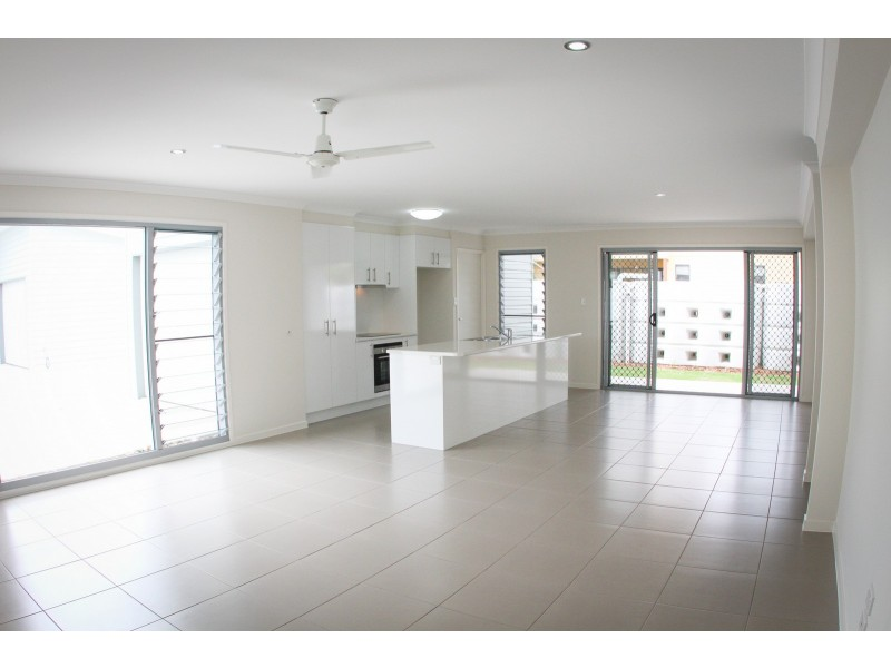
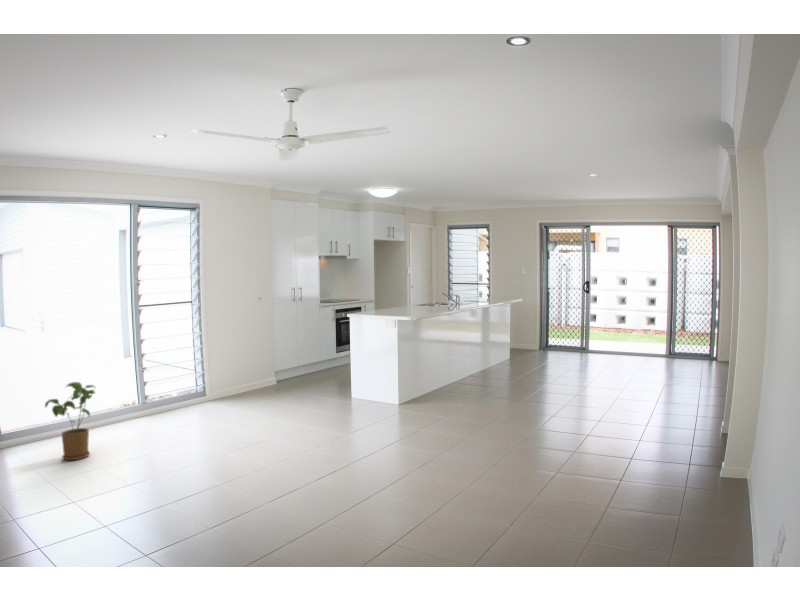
+ house plant (71, 420)
